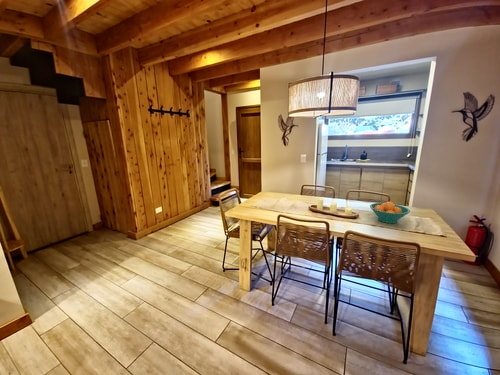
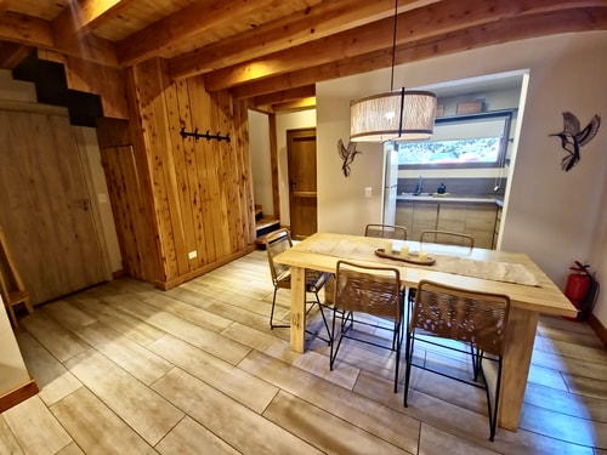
- fruit bowl (388, 211)
